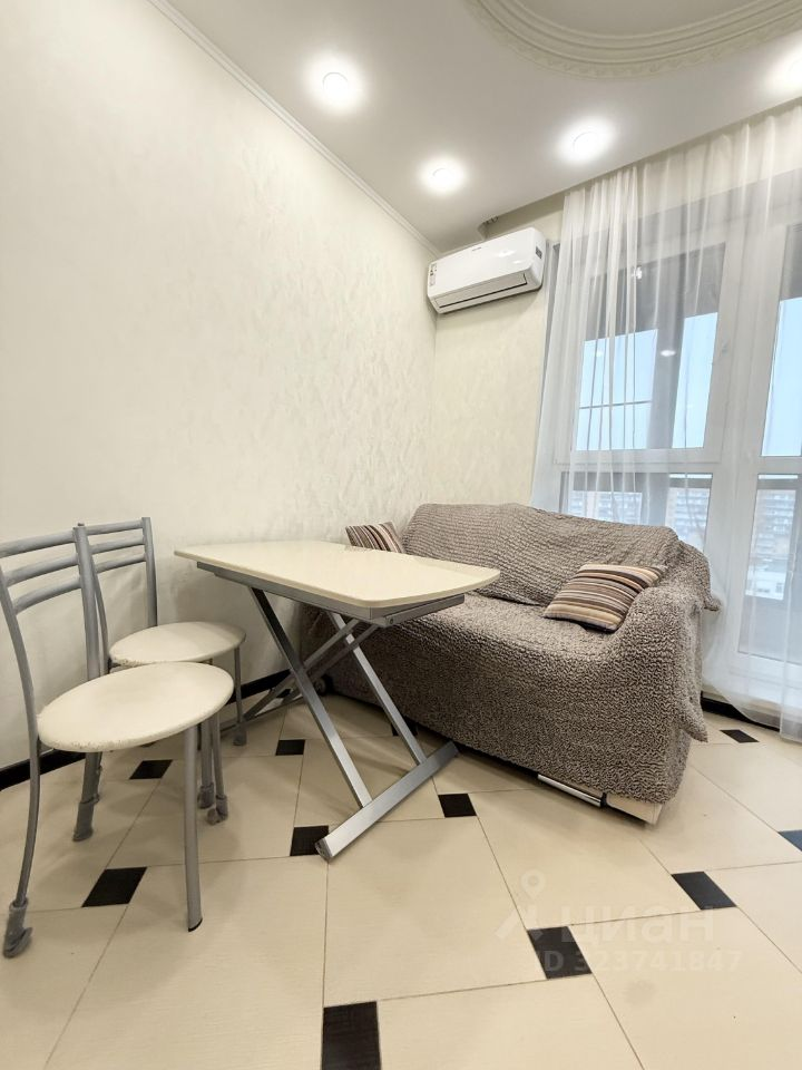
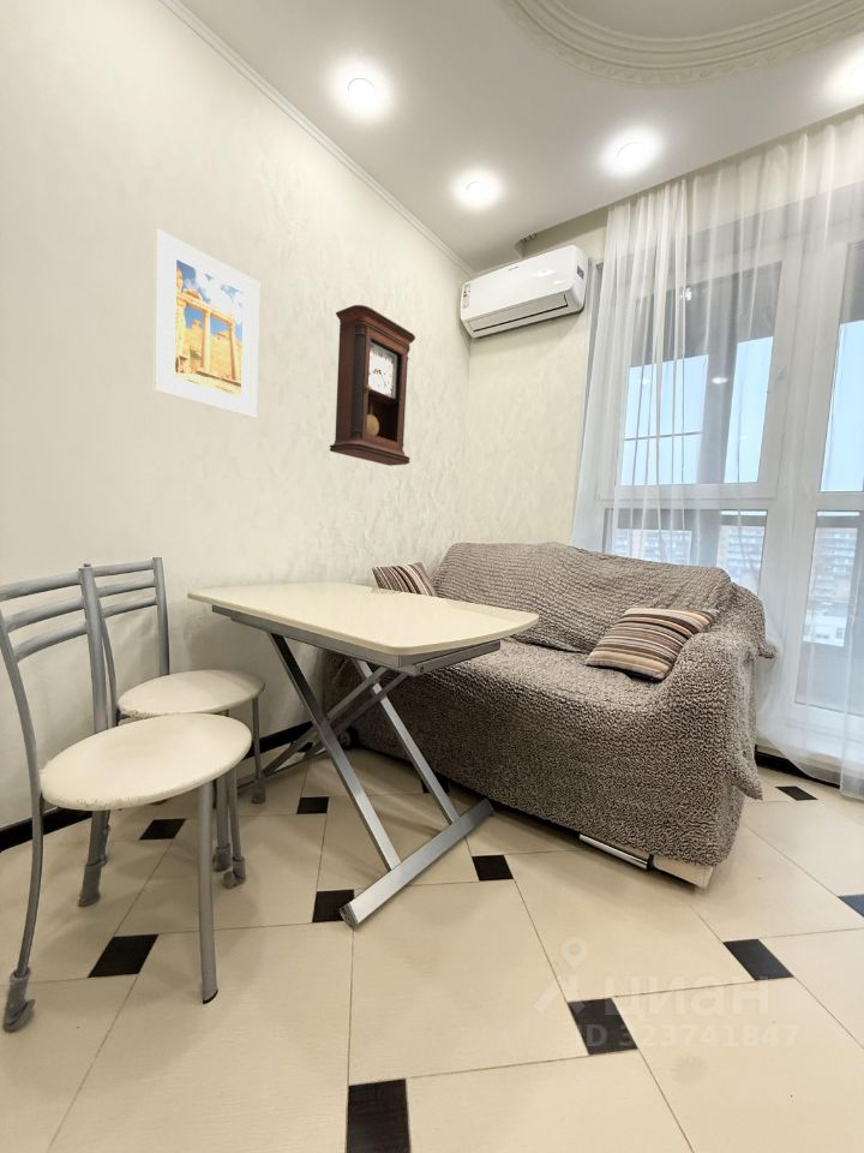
+ pendulum clock (377, 392)
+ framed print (210, 333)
